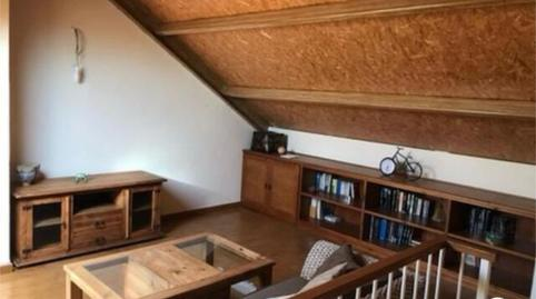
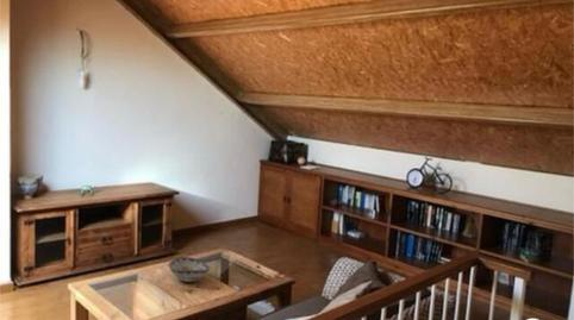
+ decorative bowl (188, 271)
